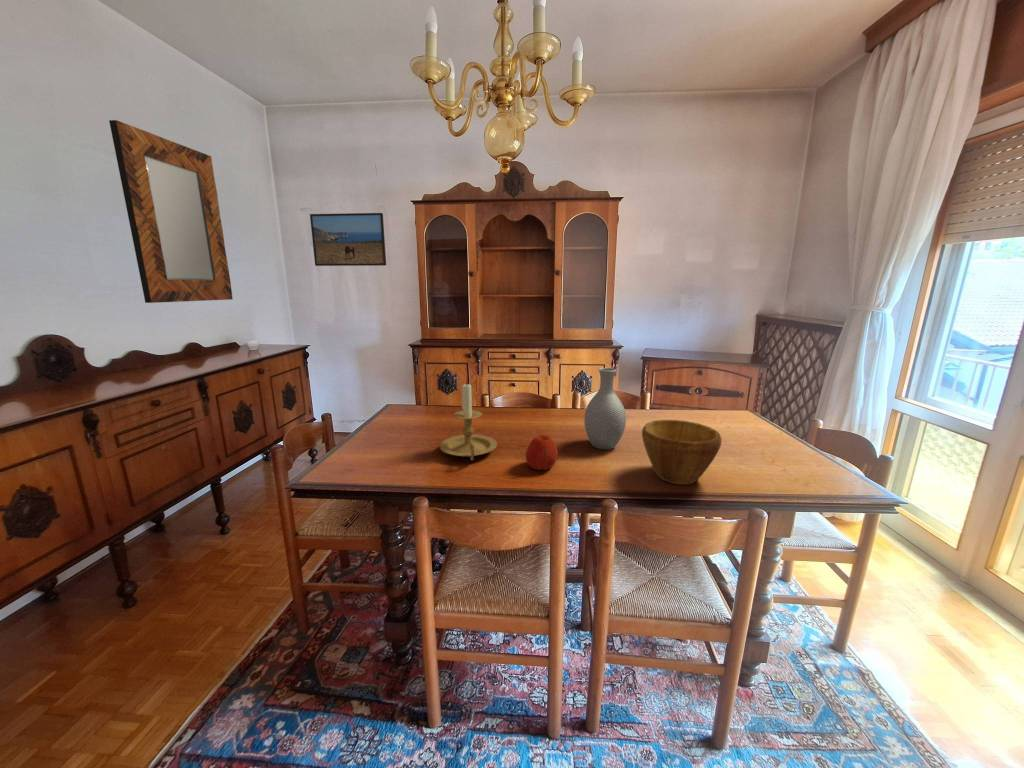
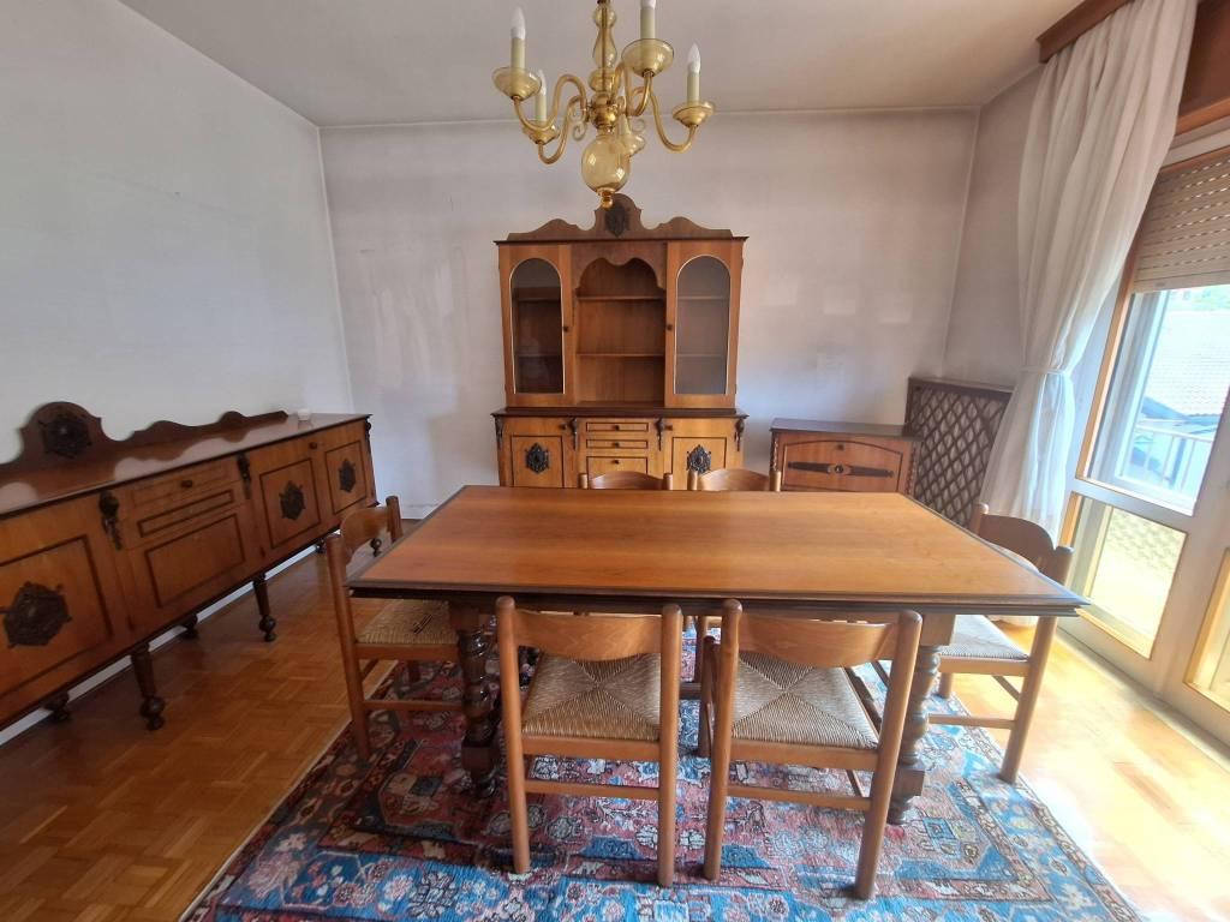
- candle holder (467, 417)
- home mirror (181, 224)
- bowl (678, 453)
- vase (605, 408)
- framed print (348, 239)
- apple (541, 451)
